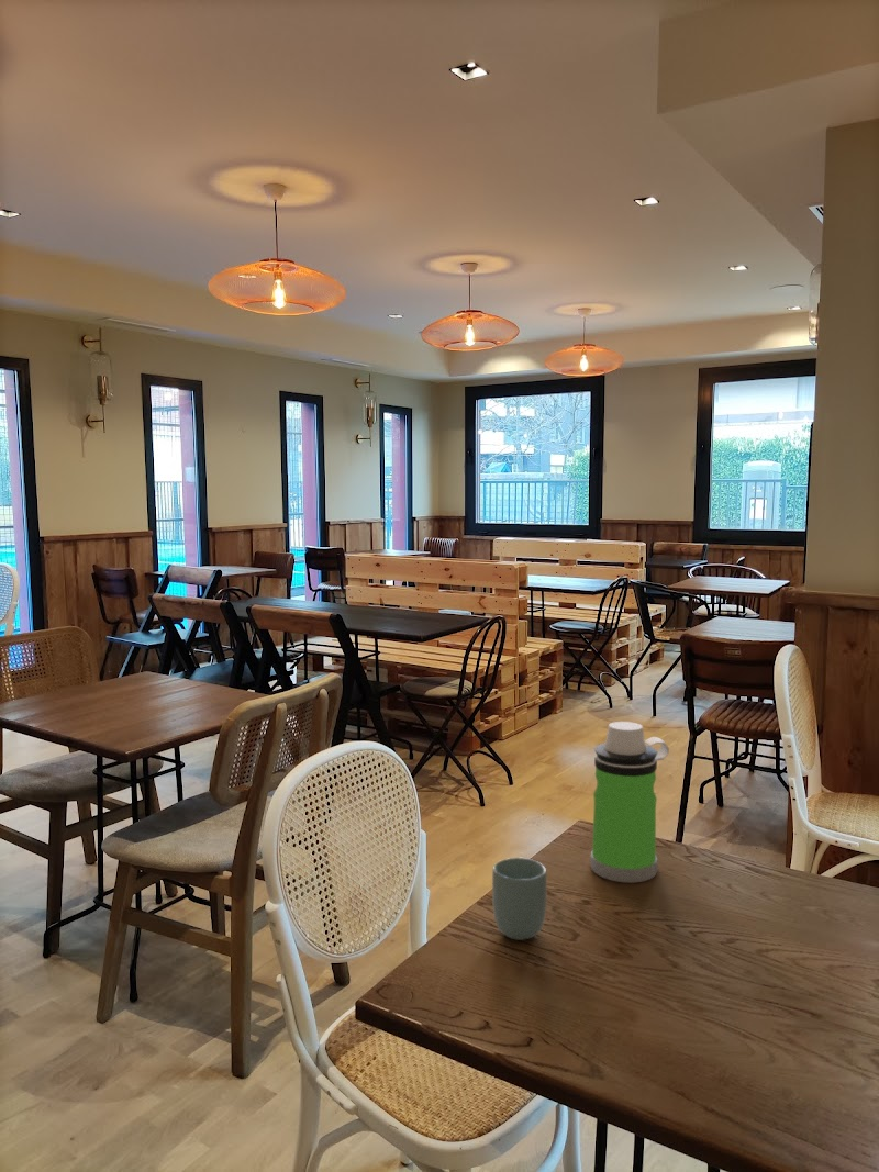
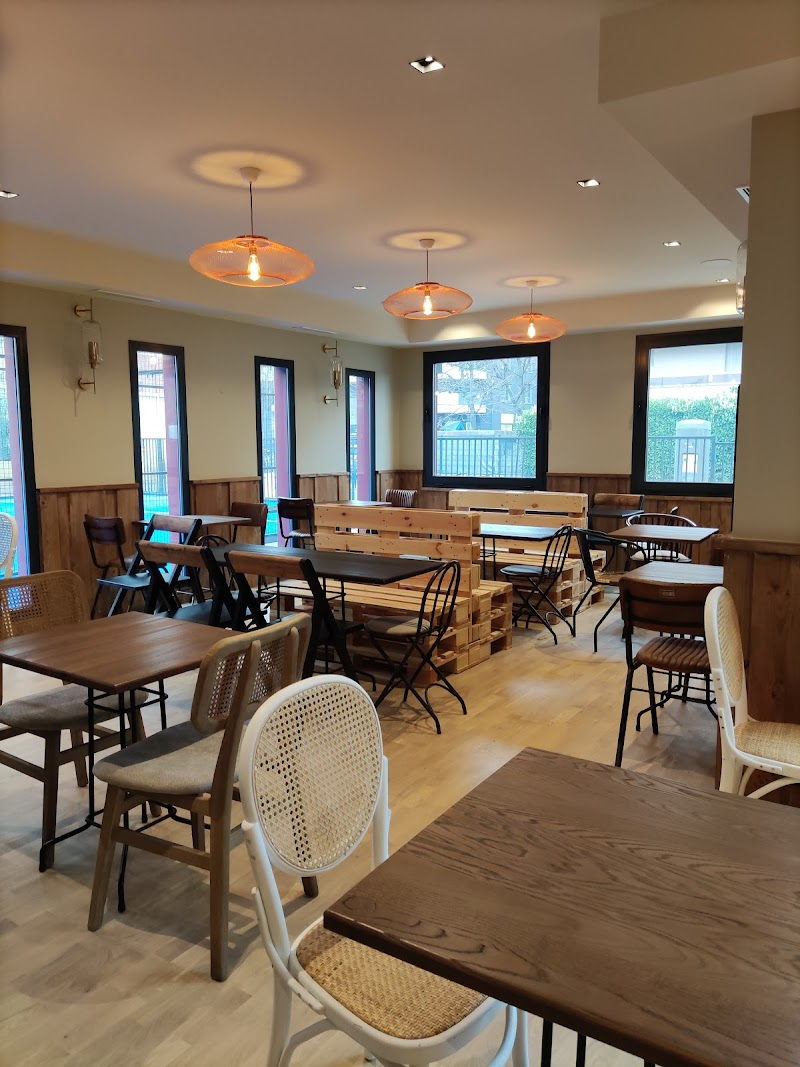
- water bottle (625, 796)
- cup (519, 901)
